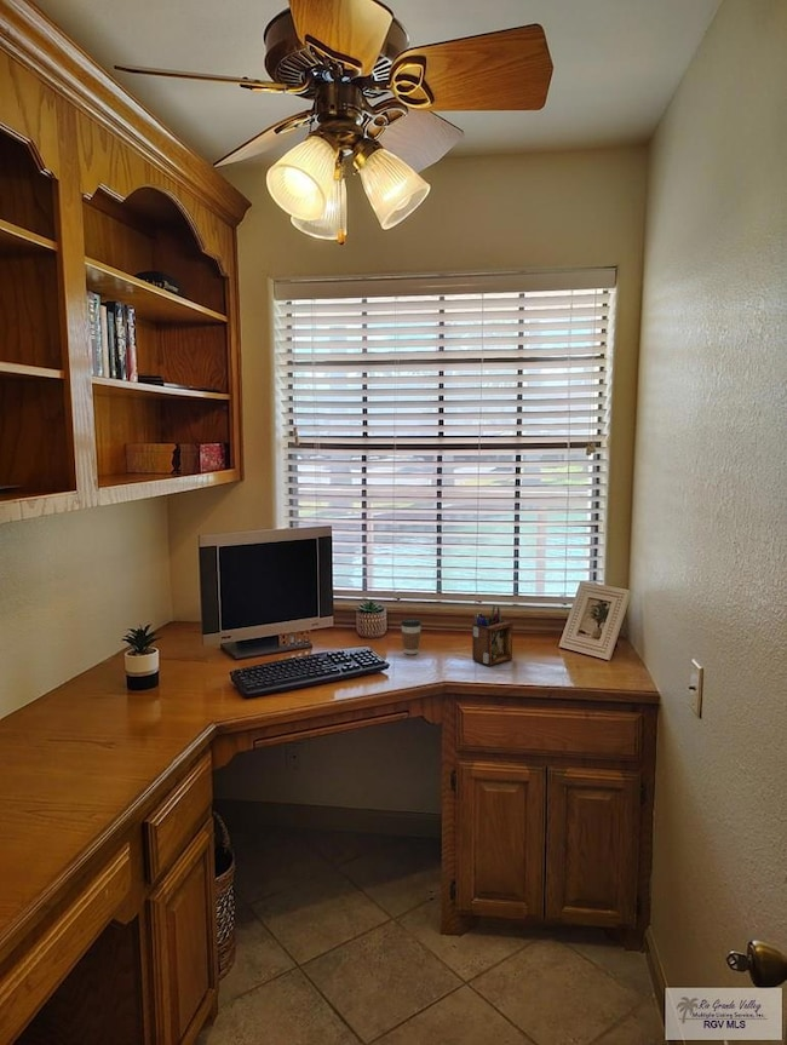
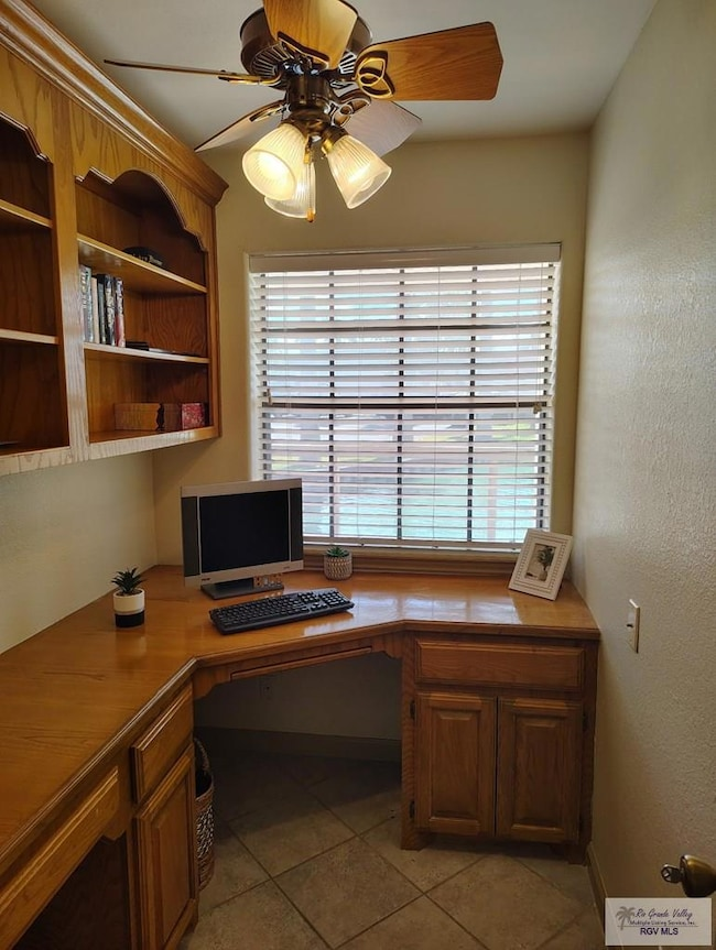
- coffee cup (410, 636)
- desk organizer (492, 635)
